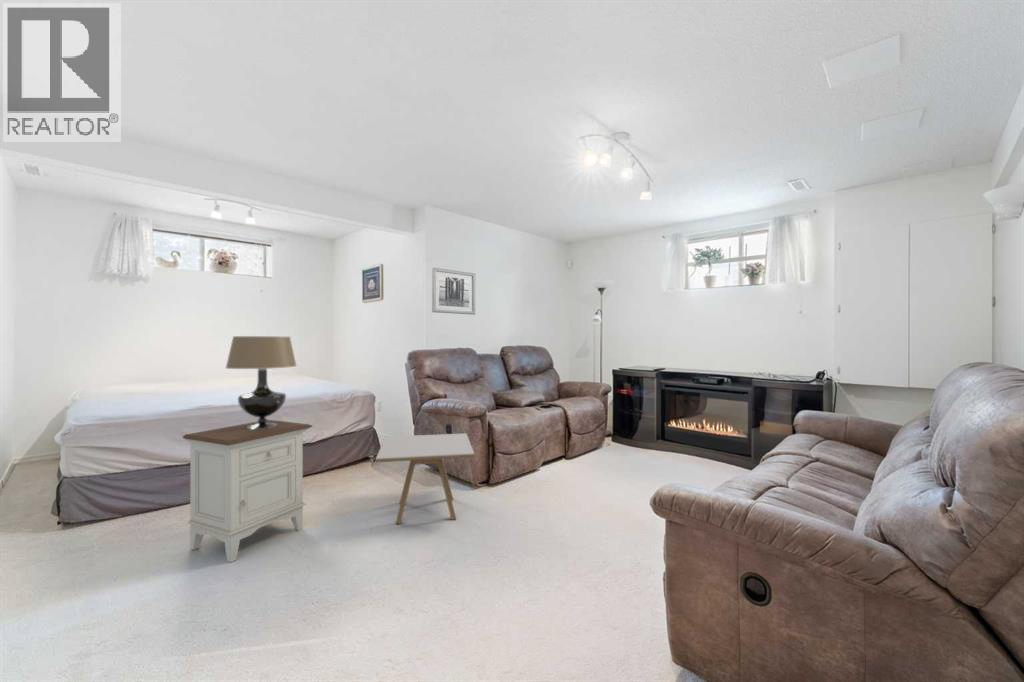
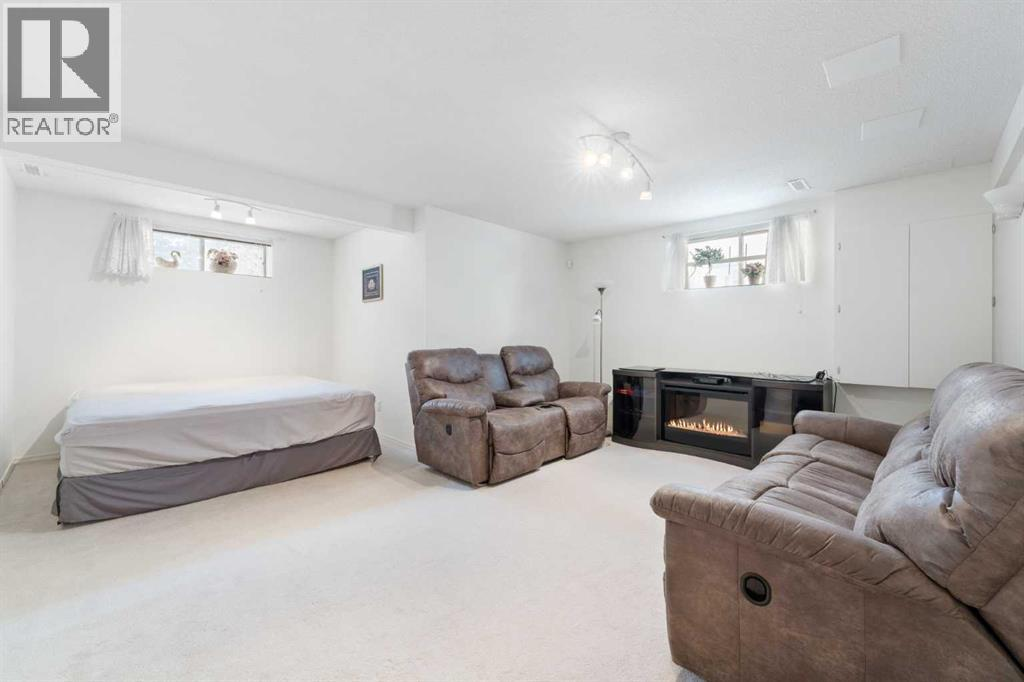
- nightstand (251, 484)
- table lamp (262, 381)
- wall art (454, 292)
- side table (426, 463)
